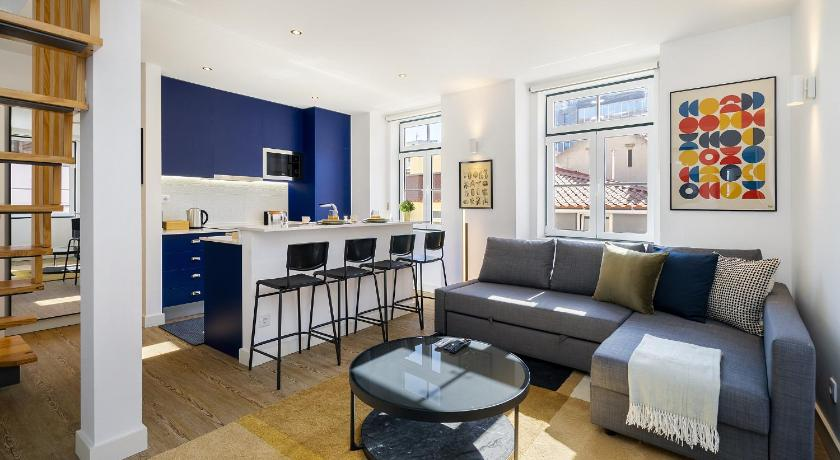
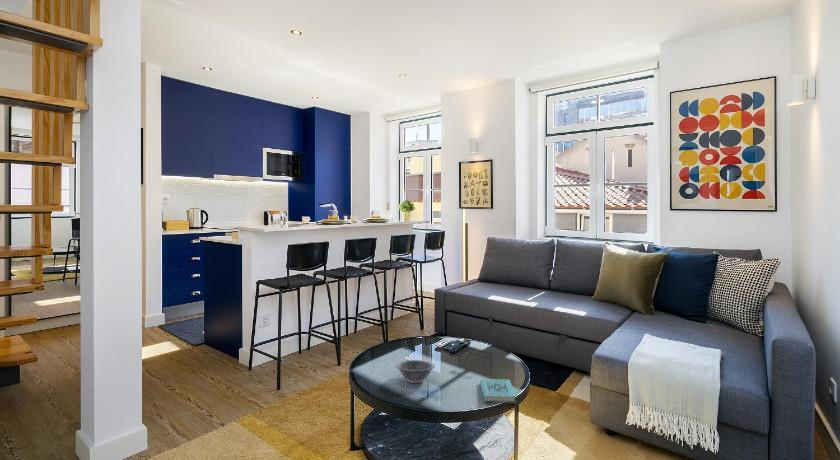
+ bowl (415, 372)
+ book (497, 390)
